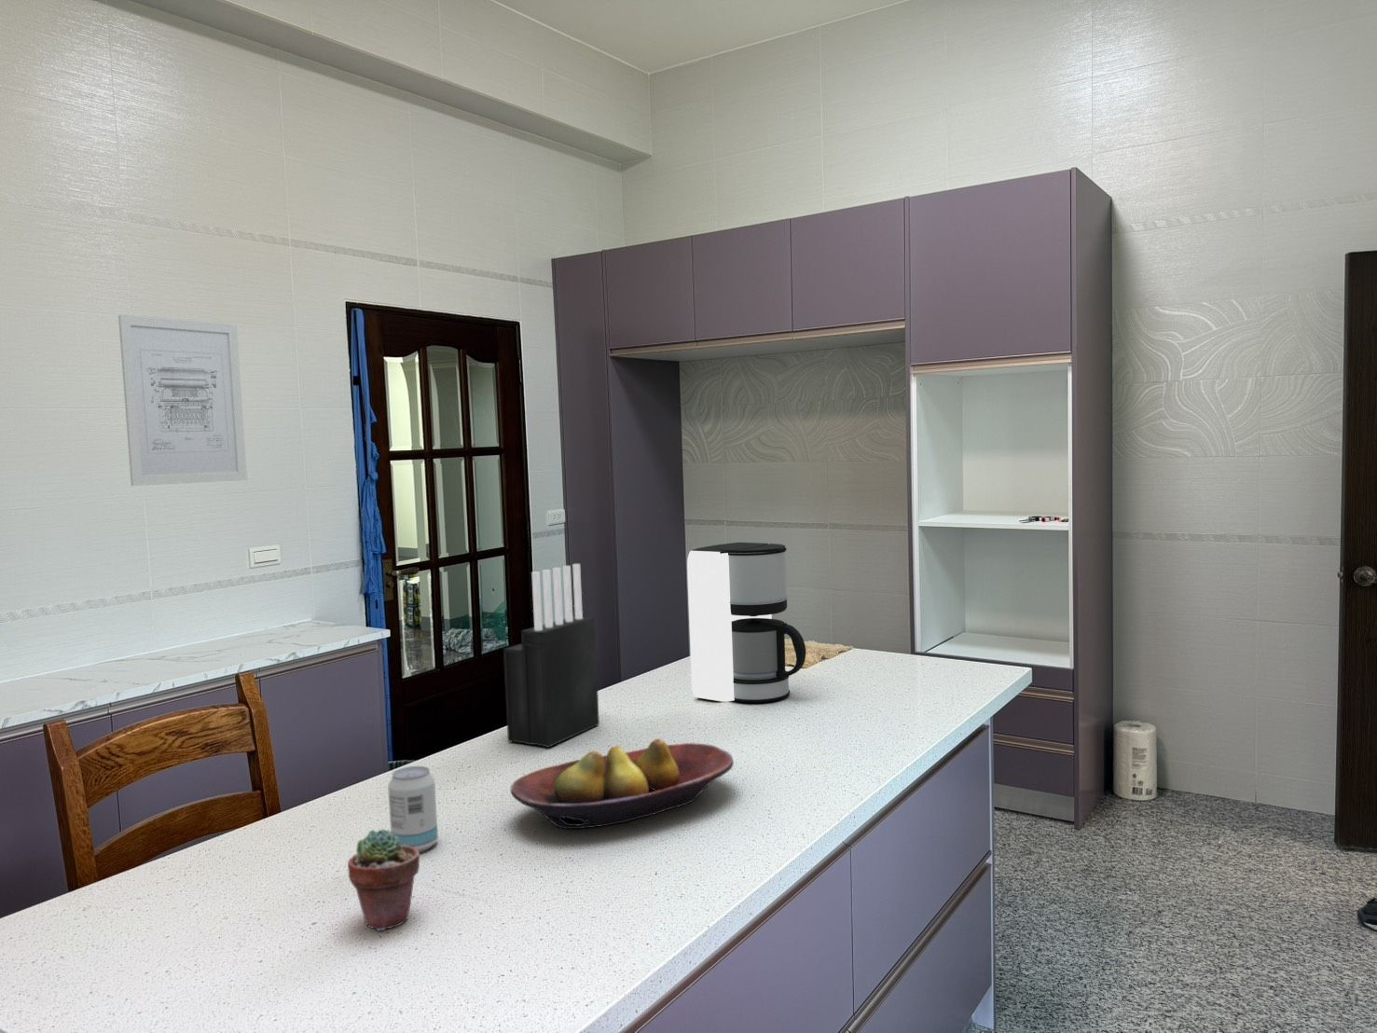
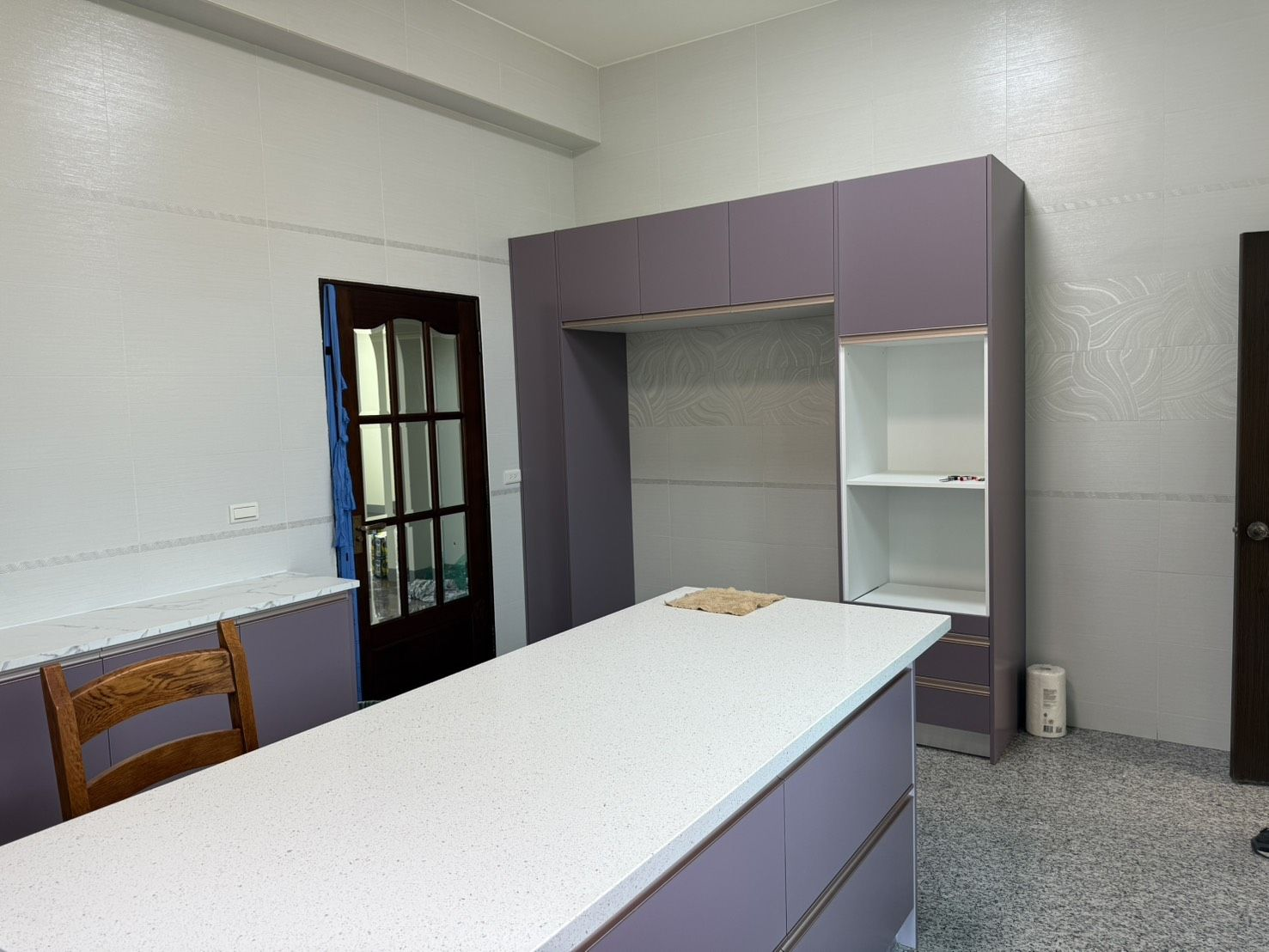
- beverage can (413, 809)
- knife block (546, 650)
- fruit bowl (626, 775)
- potted succulent (384, 873)
- wall art (186, 401)
- coffee maker (755, 621)
